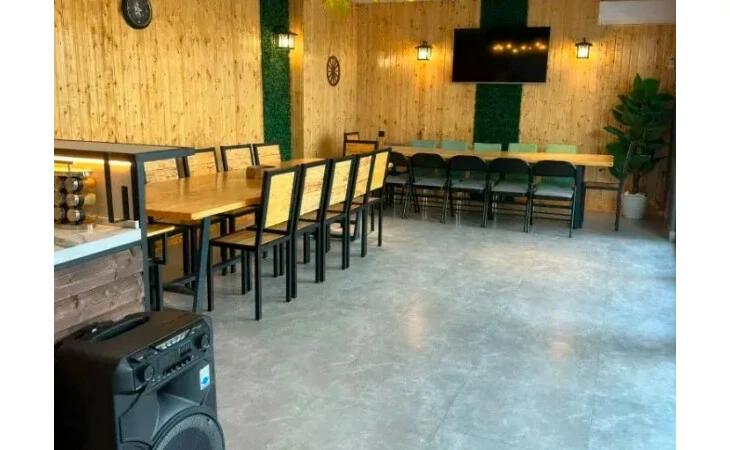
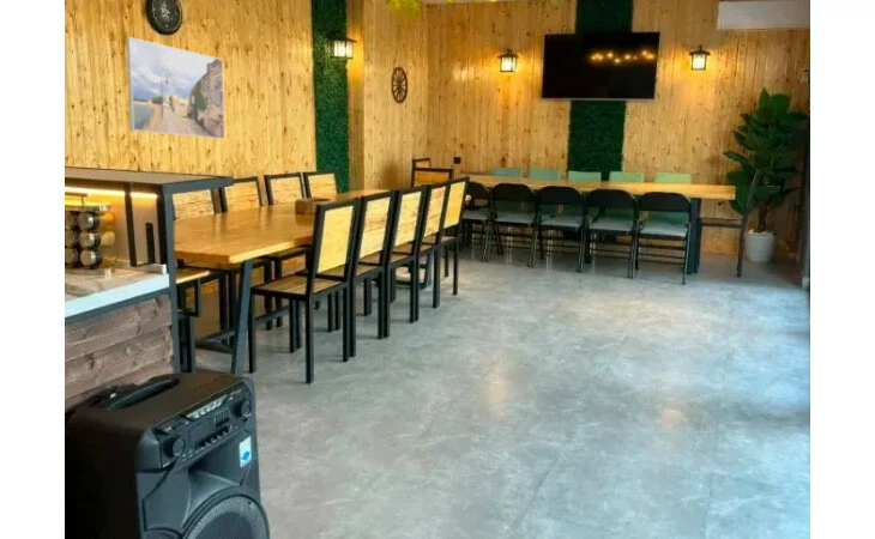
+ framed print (179, 92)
